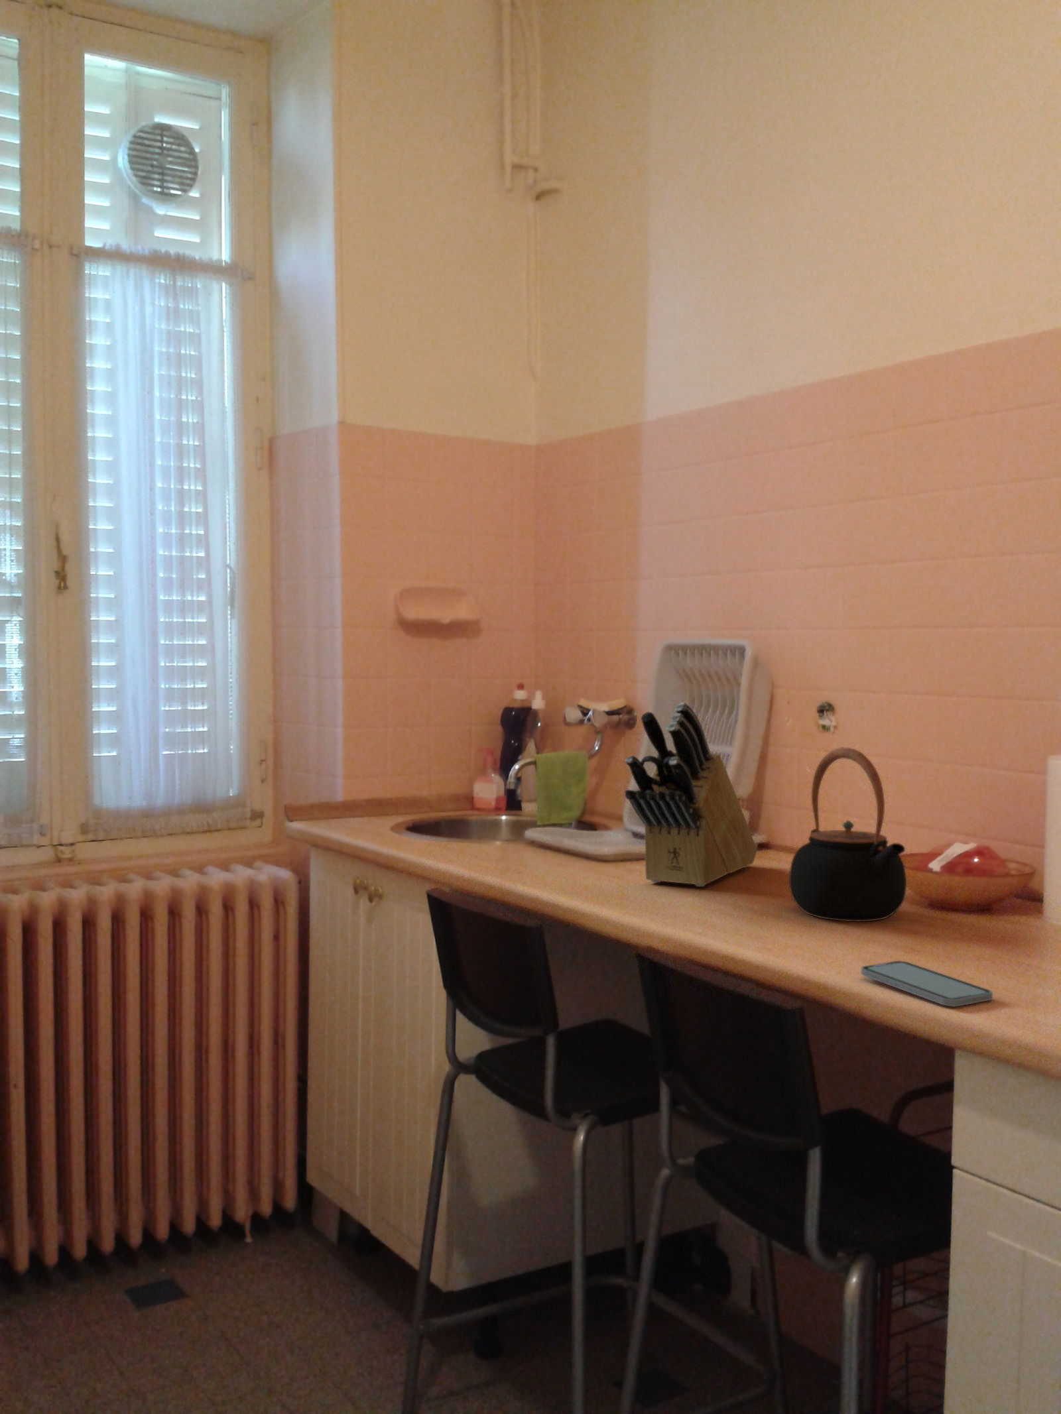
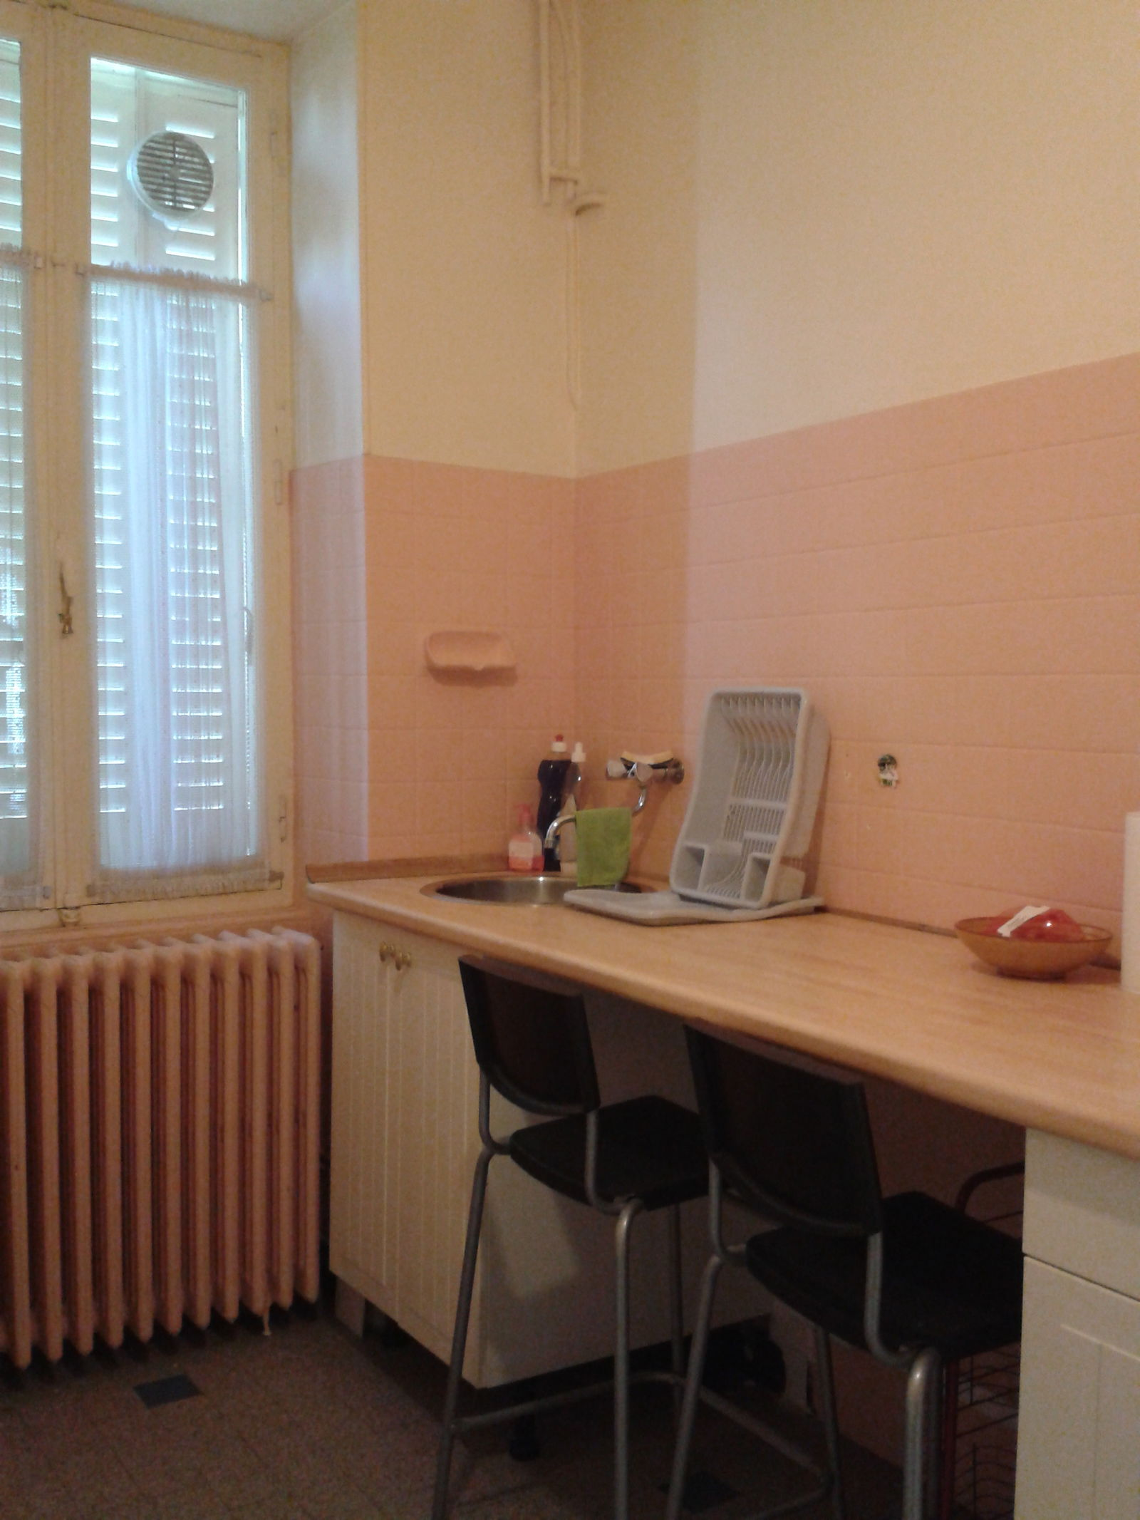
- smartphone (924, 983)
- teapot (854, 831)
- knife block (693, 789)
